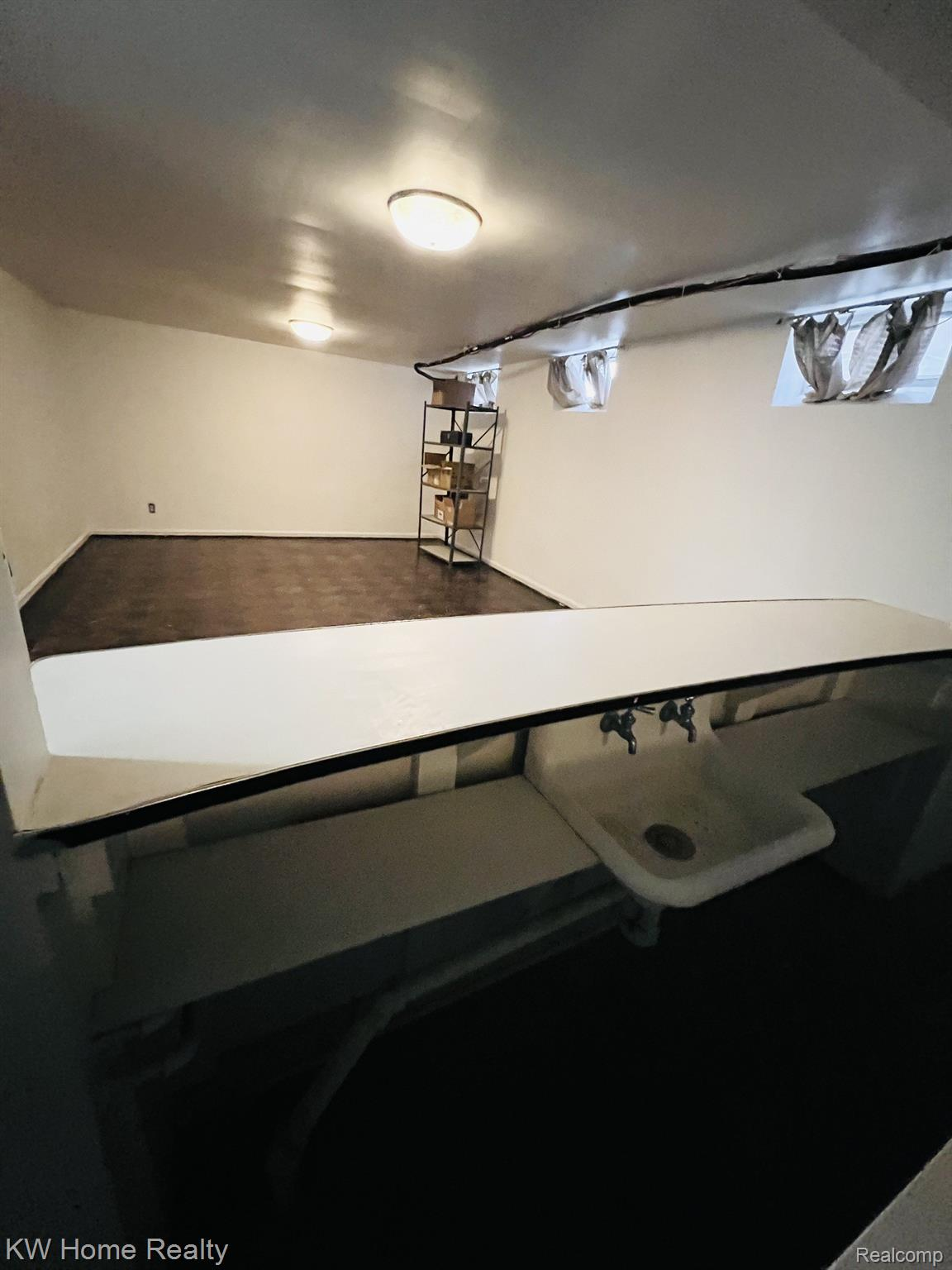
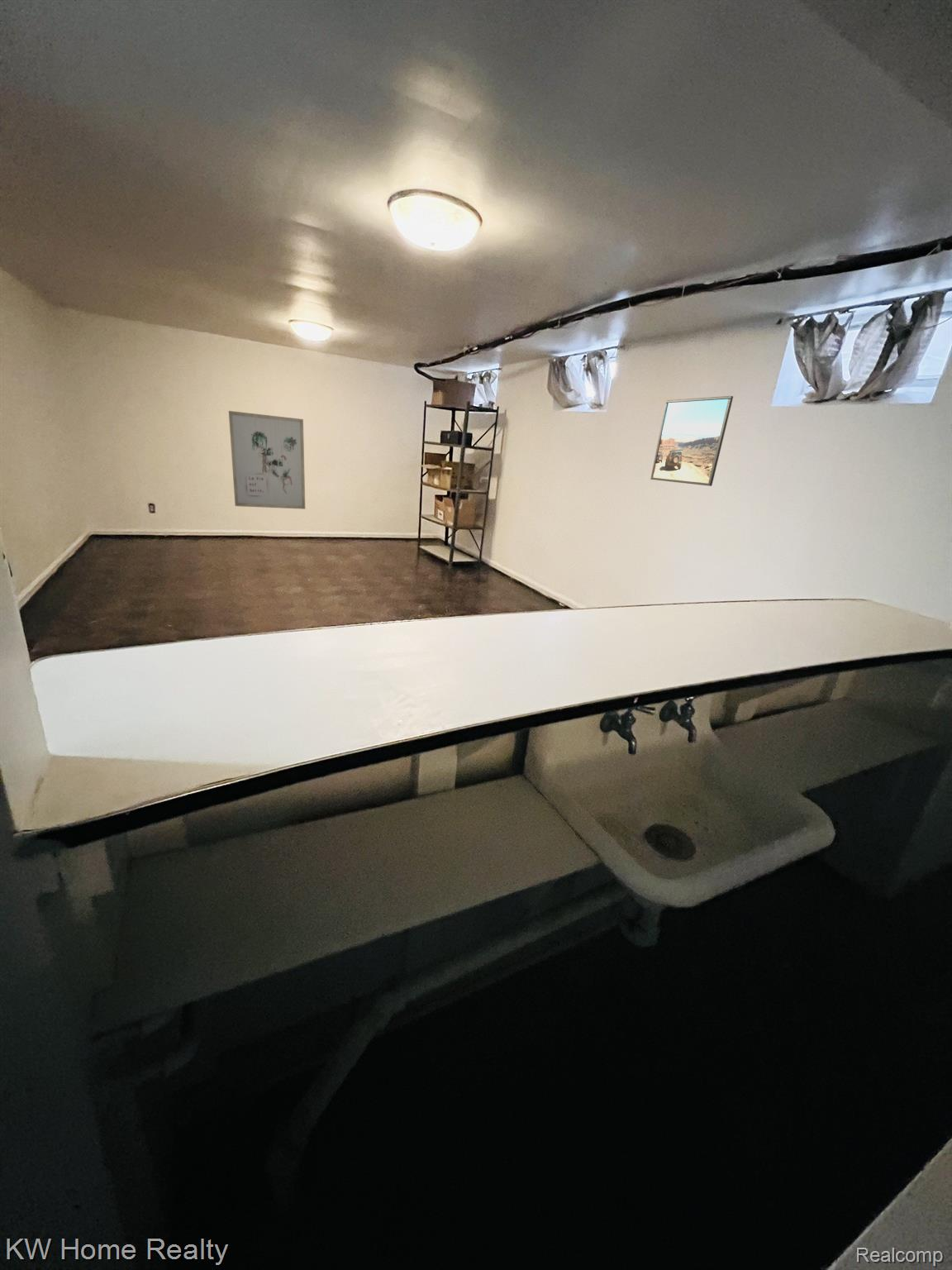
+ wall art (269, 462)
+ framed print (688, 442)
